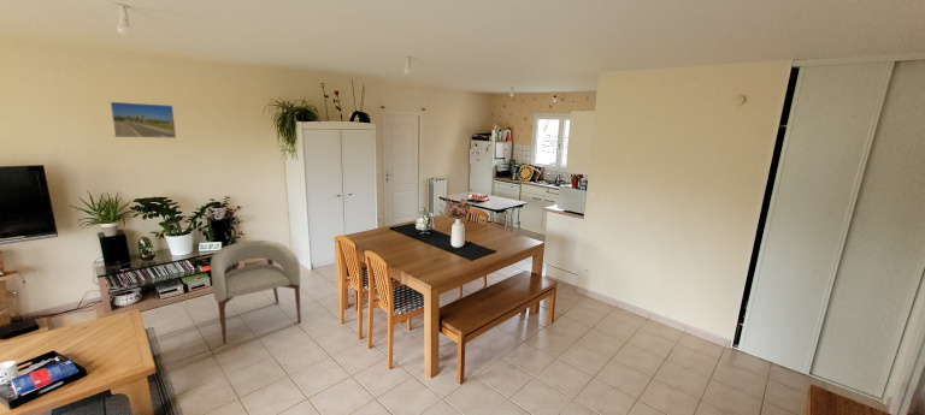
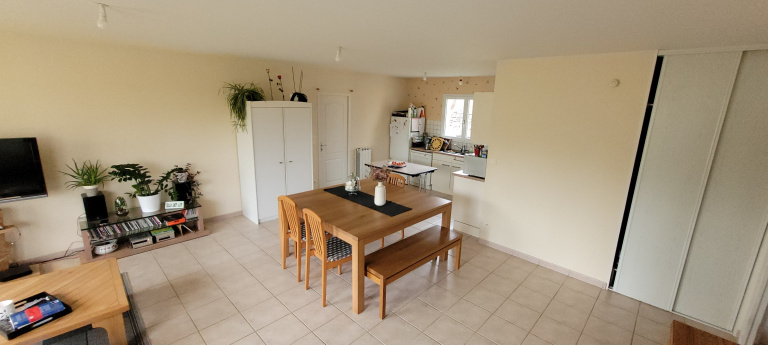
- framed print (145, 120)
- armchair (255, 285)
